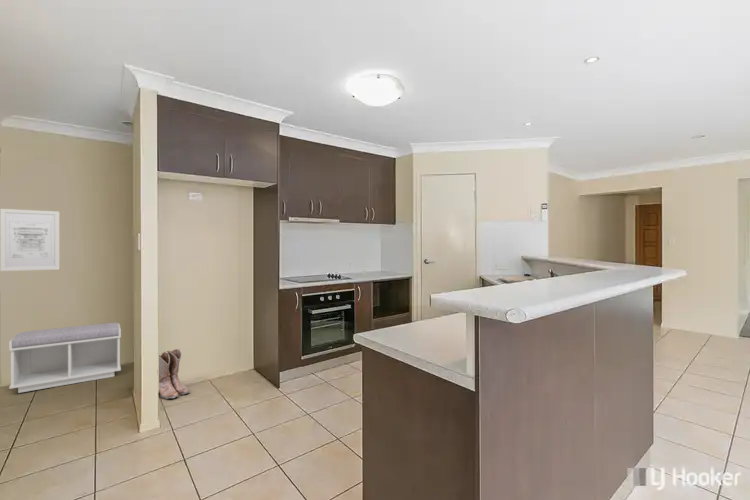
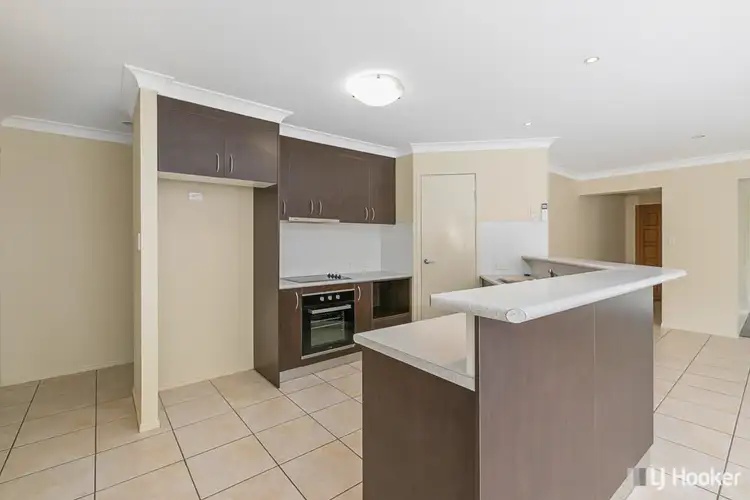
- bench (70, 354)
- boots (172, 371)
- wall art (31, 240)
